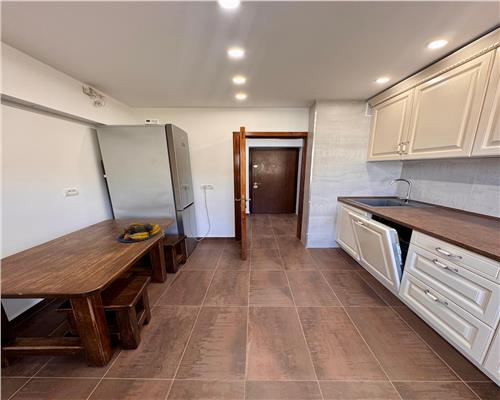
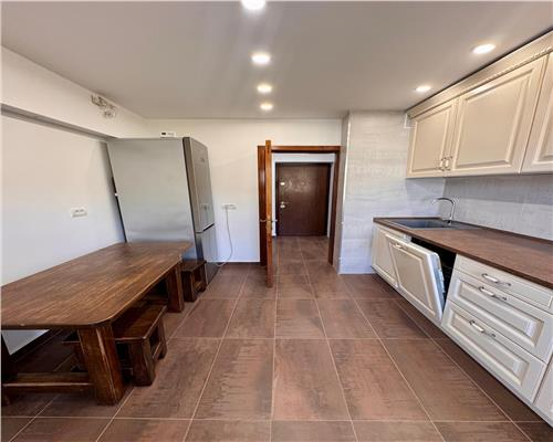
- fruit bowl (138, 229)
